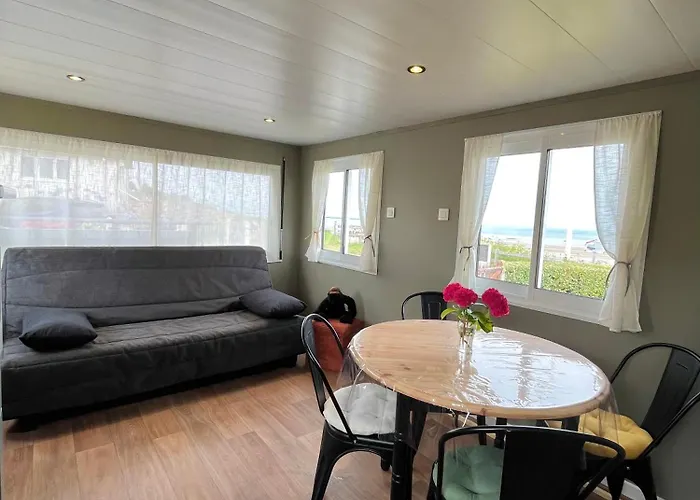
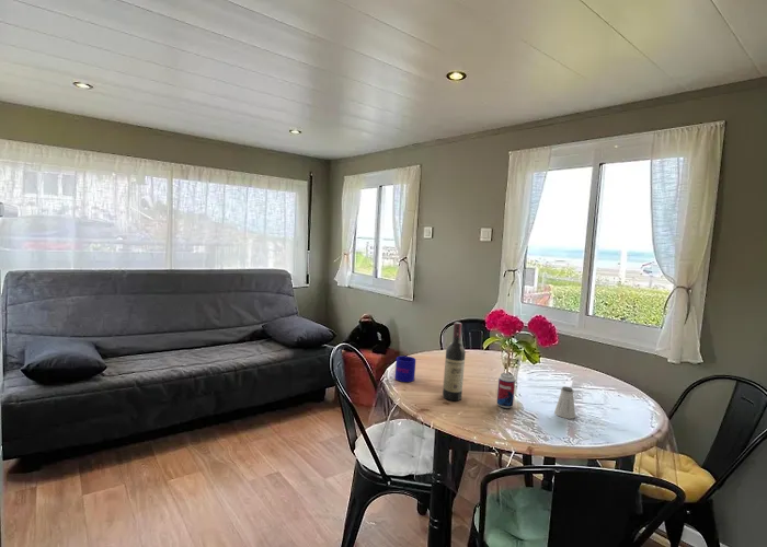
+ wine bottle (455, 360)
+ mug (407, 368)
+ saltshaker (565, 400)
+ beverage can (505, 391)
